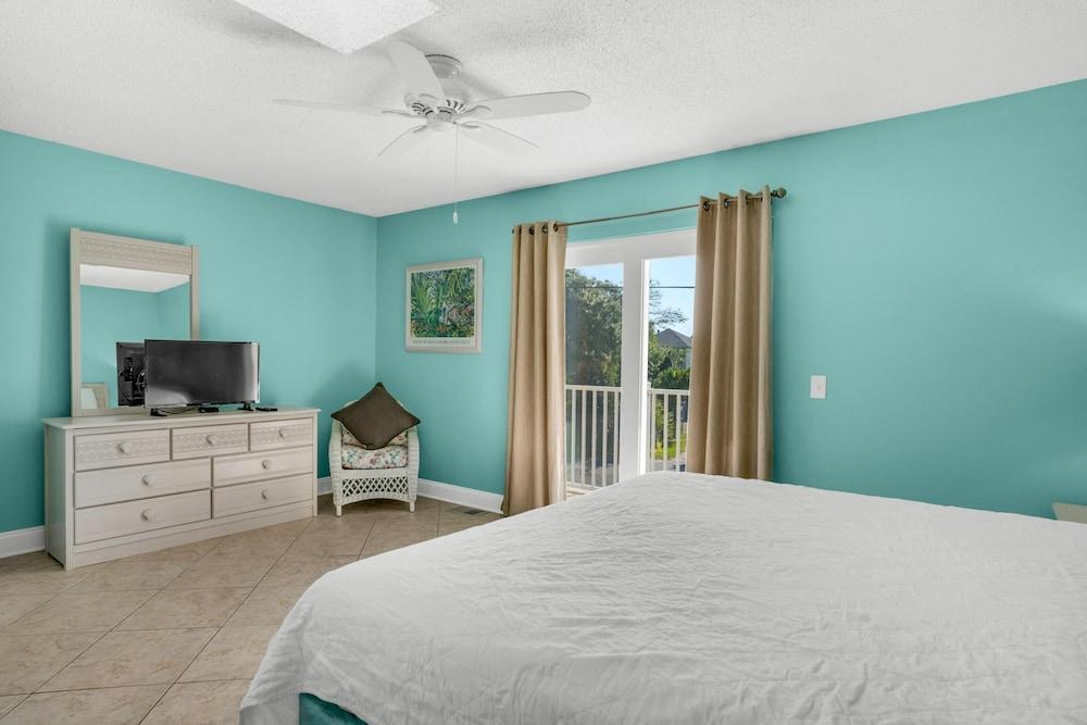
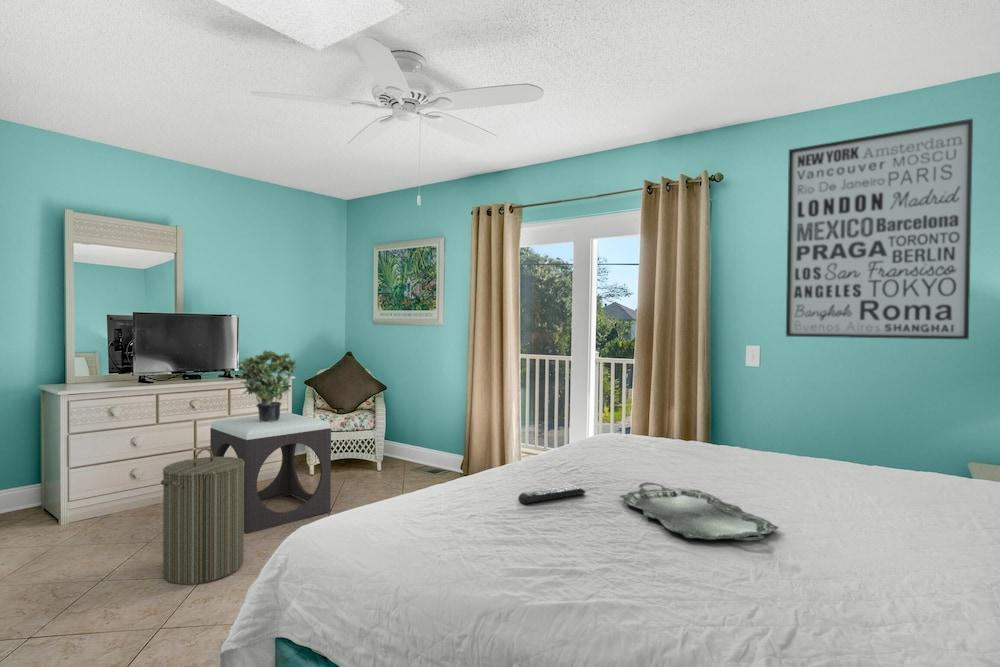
+ footstool (263, 462)
+ laundry hamper (204, 508)
+ serving tray (692, 511)
+ wall art (871, 237)
+ remote control (552, 494)
+ potted plant (264, 385)
